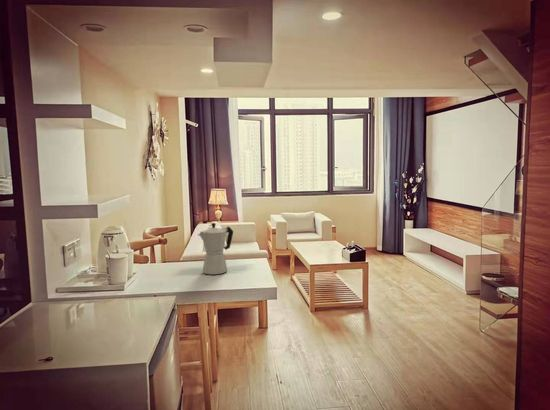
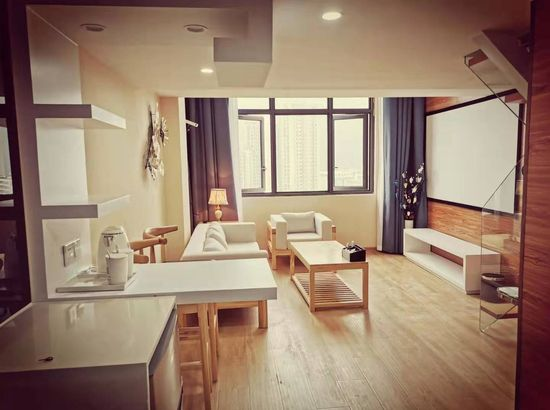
- moka pot (216, 247)
